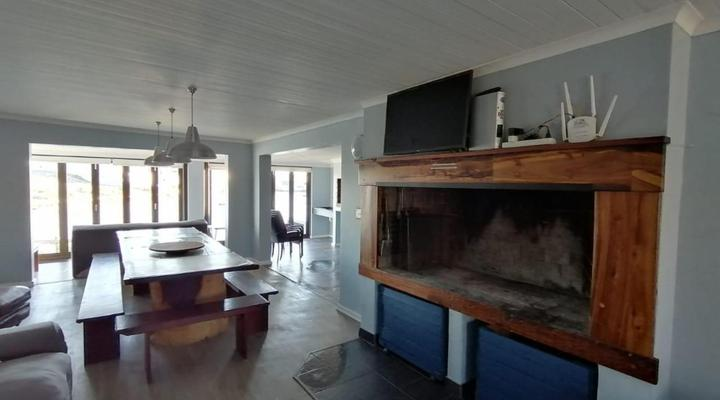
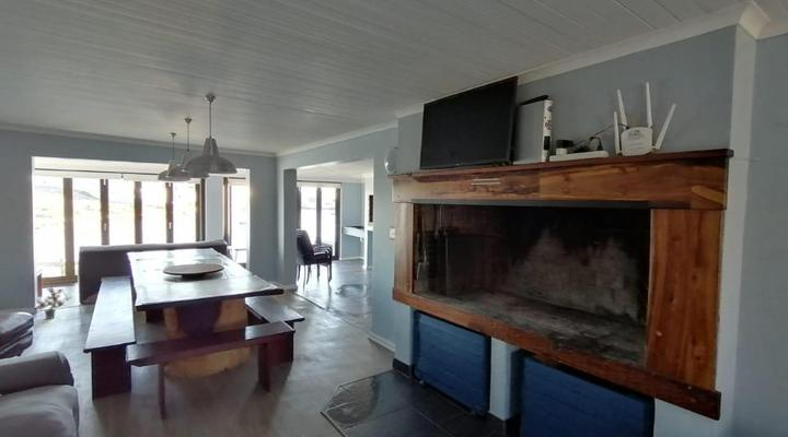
+ potted plant (51, 298)
